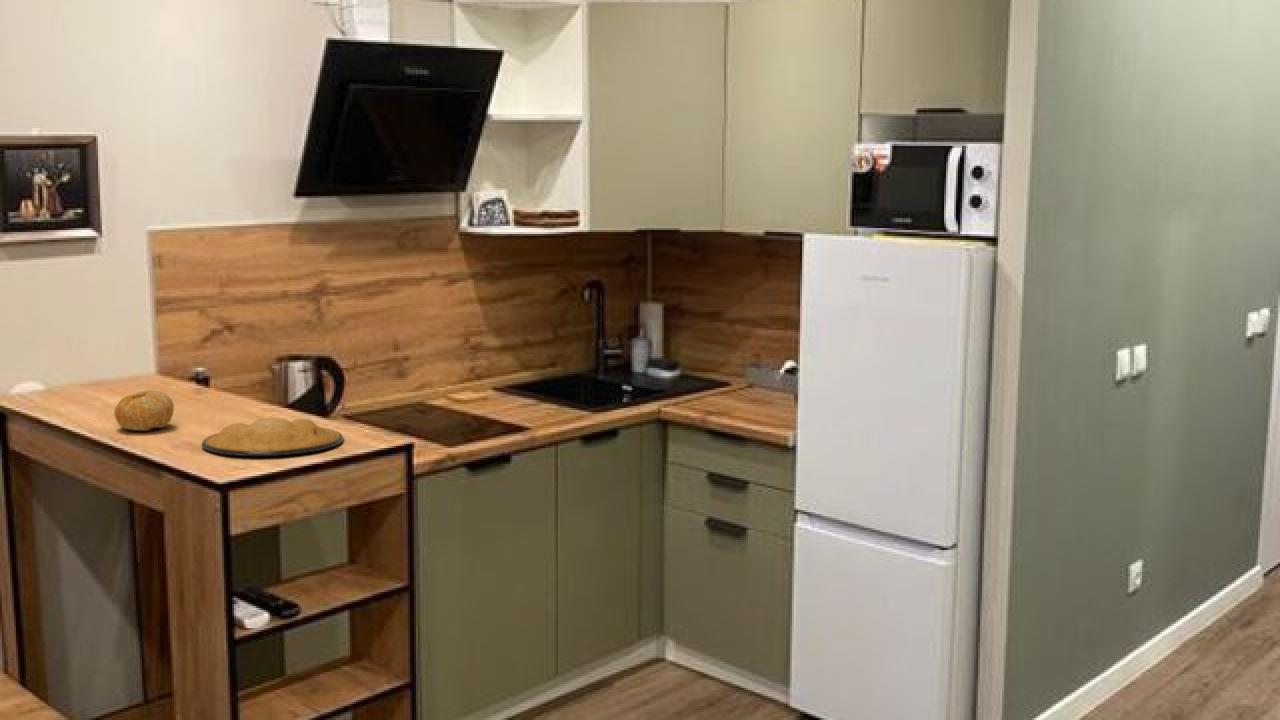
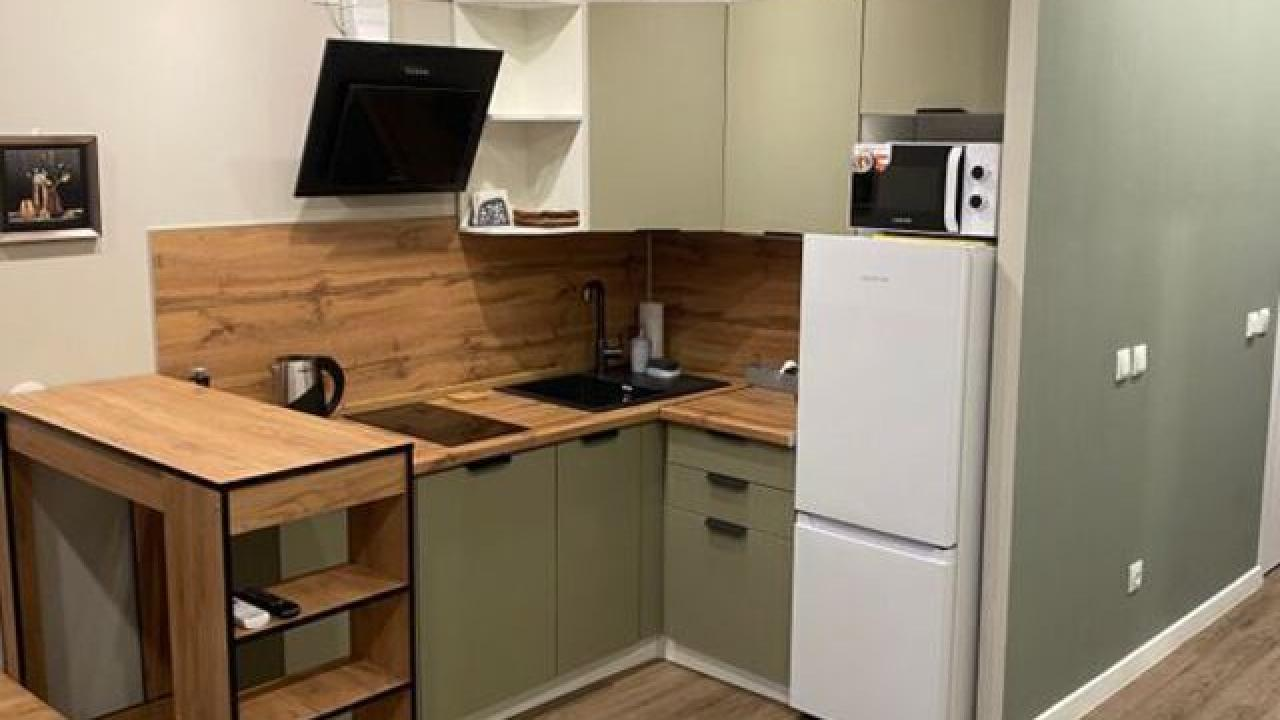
- plate (273, 430)
- fruit (144, 409)
